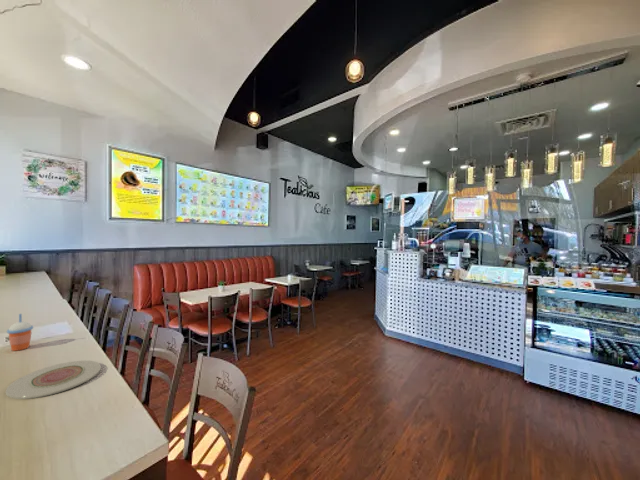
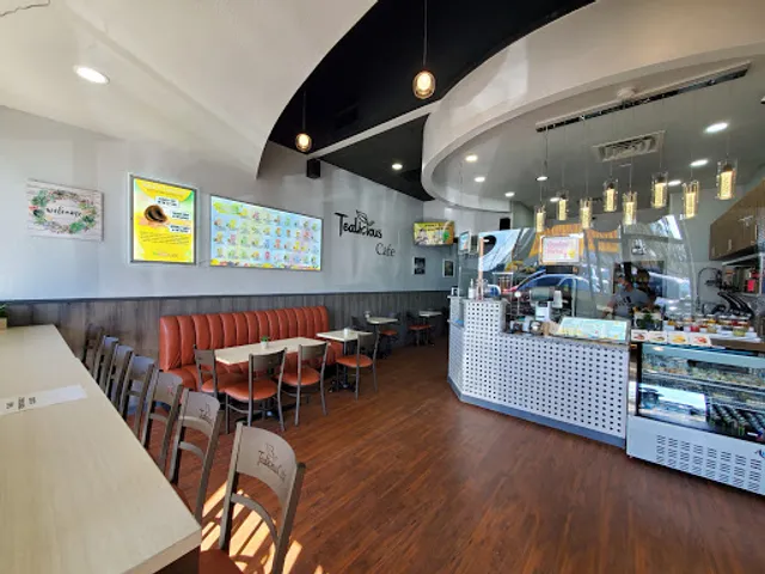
- plate (57, 376)
- cup with straw (20, 331)
